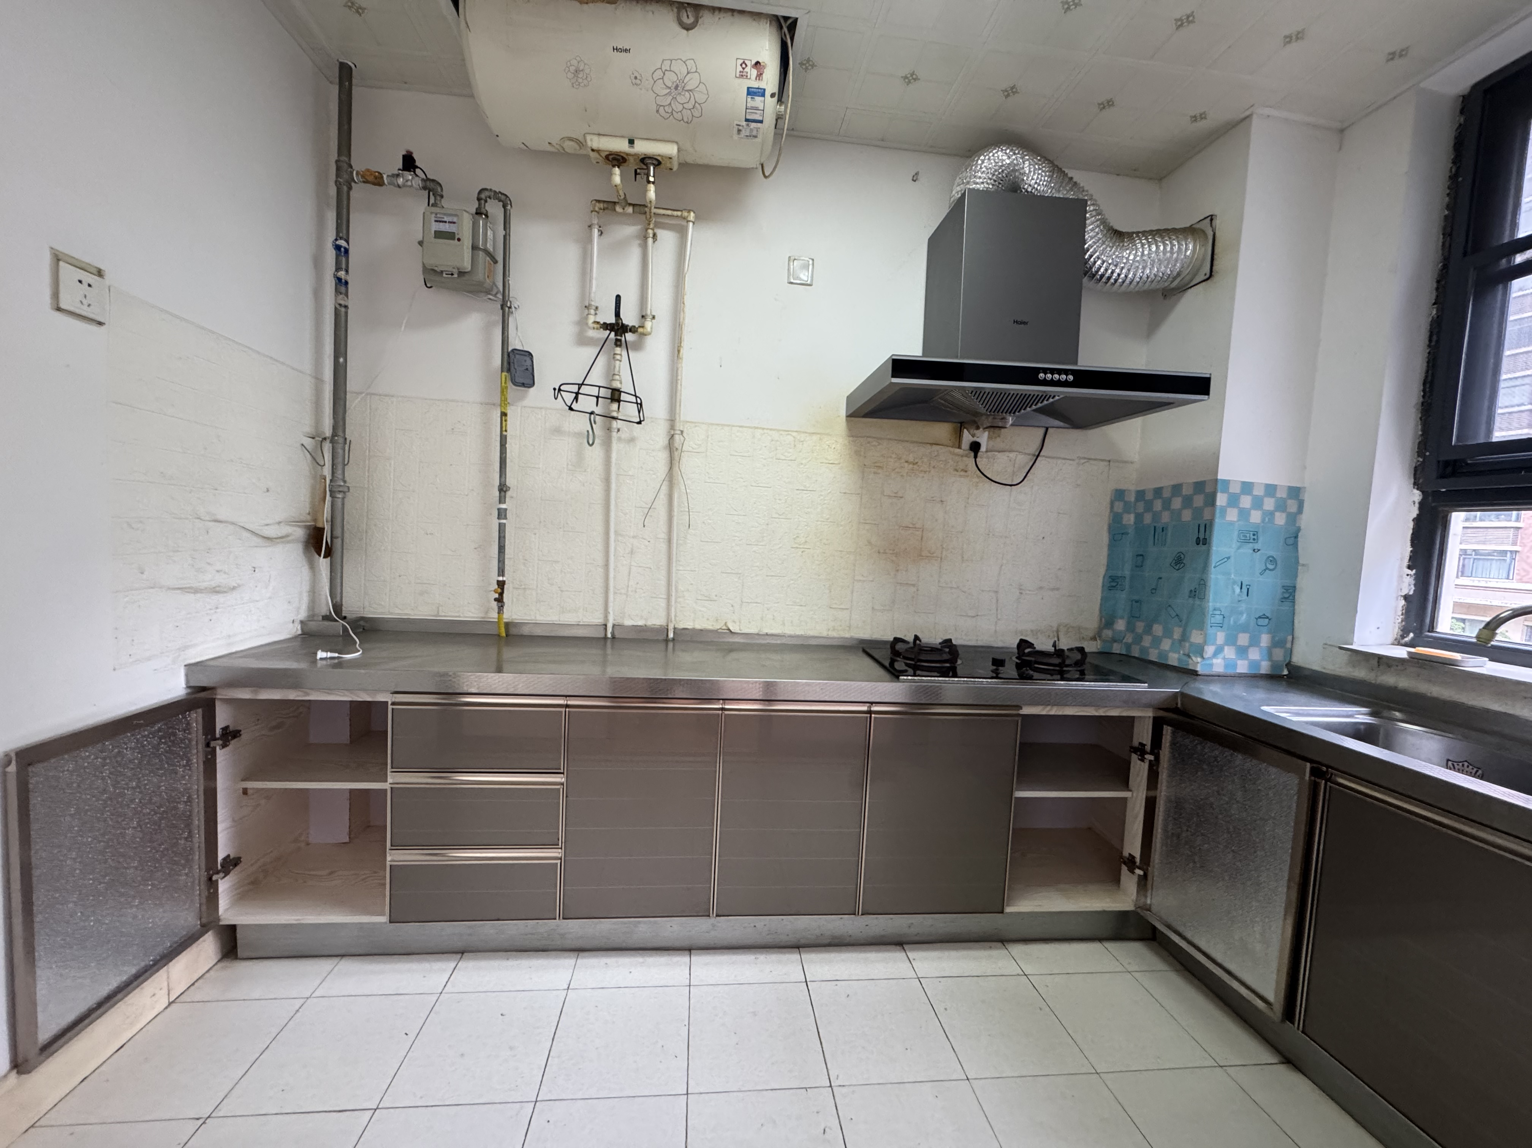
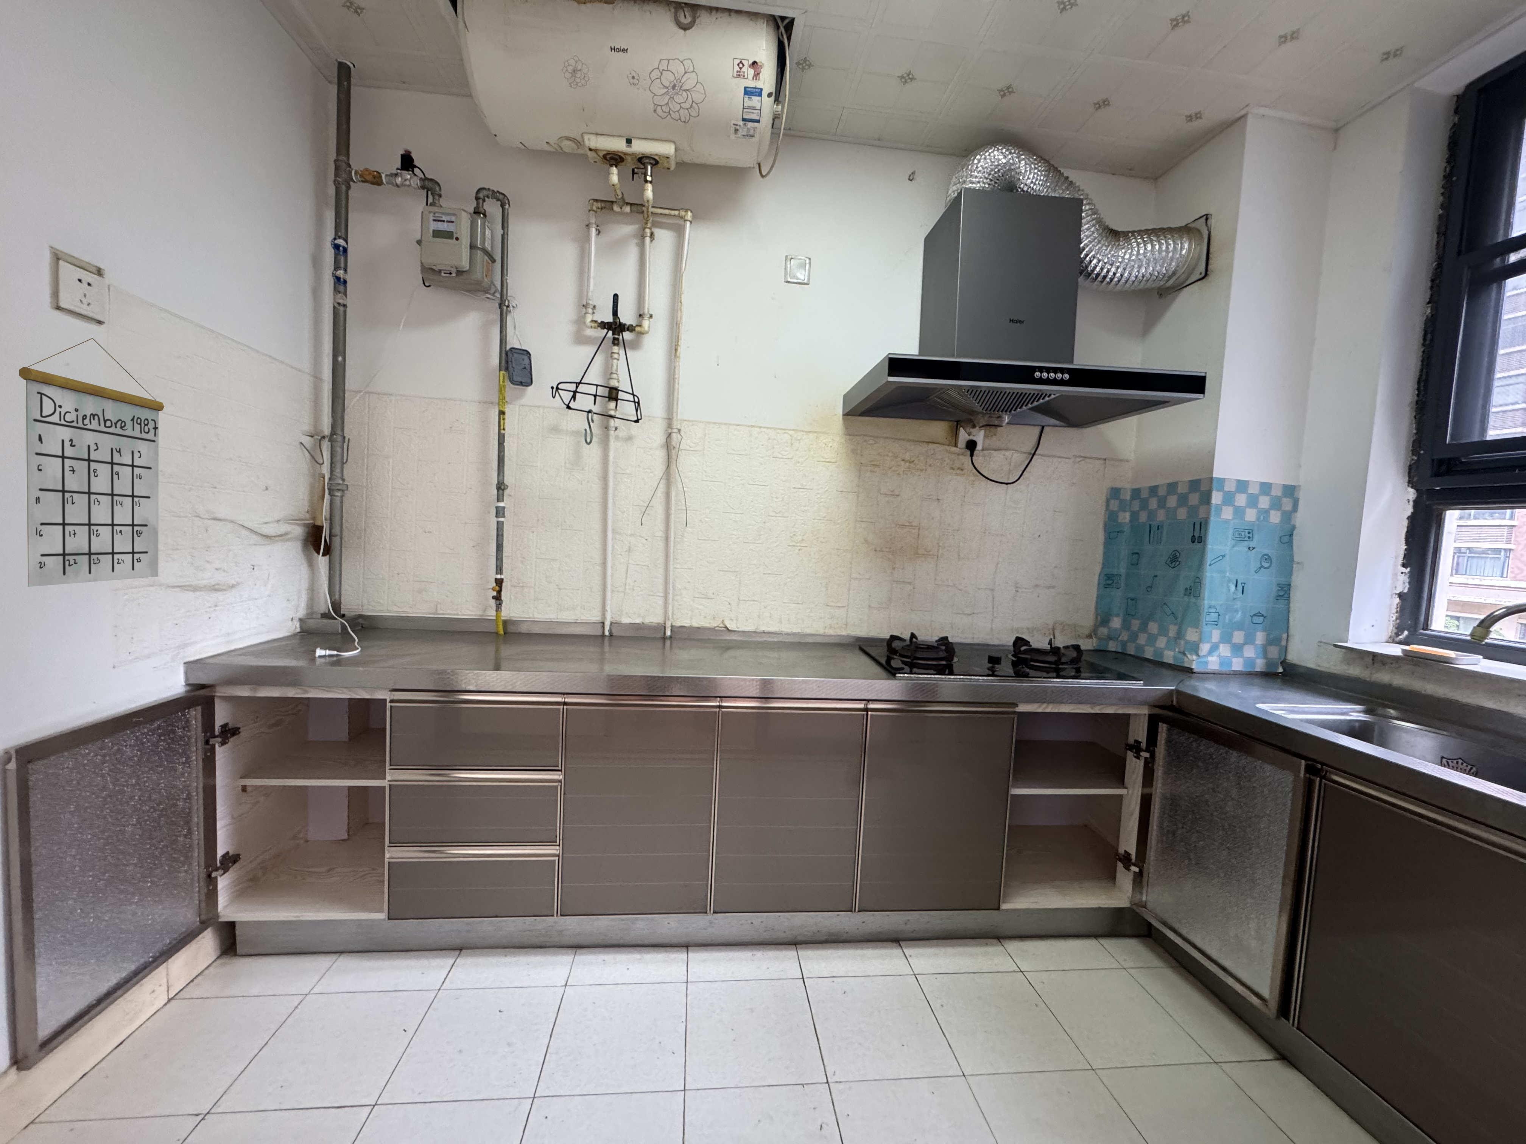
+ calendar (100, 461)
